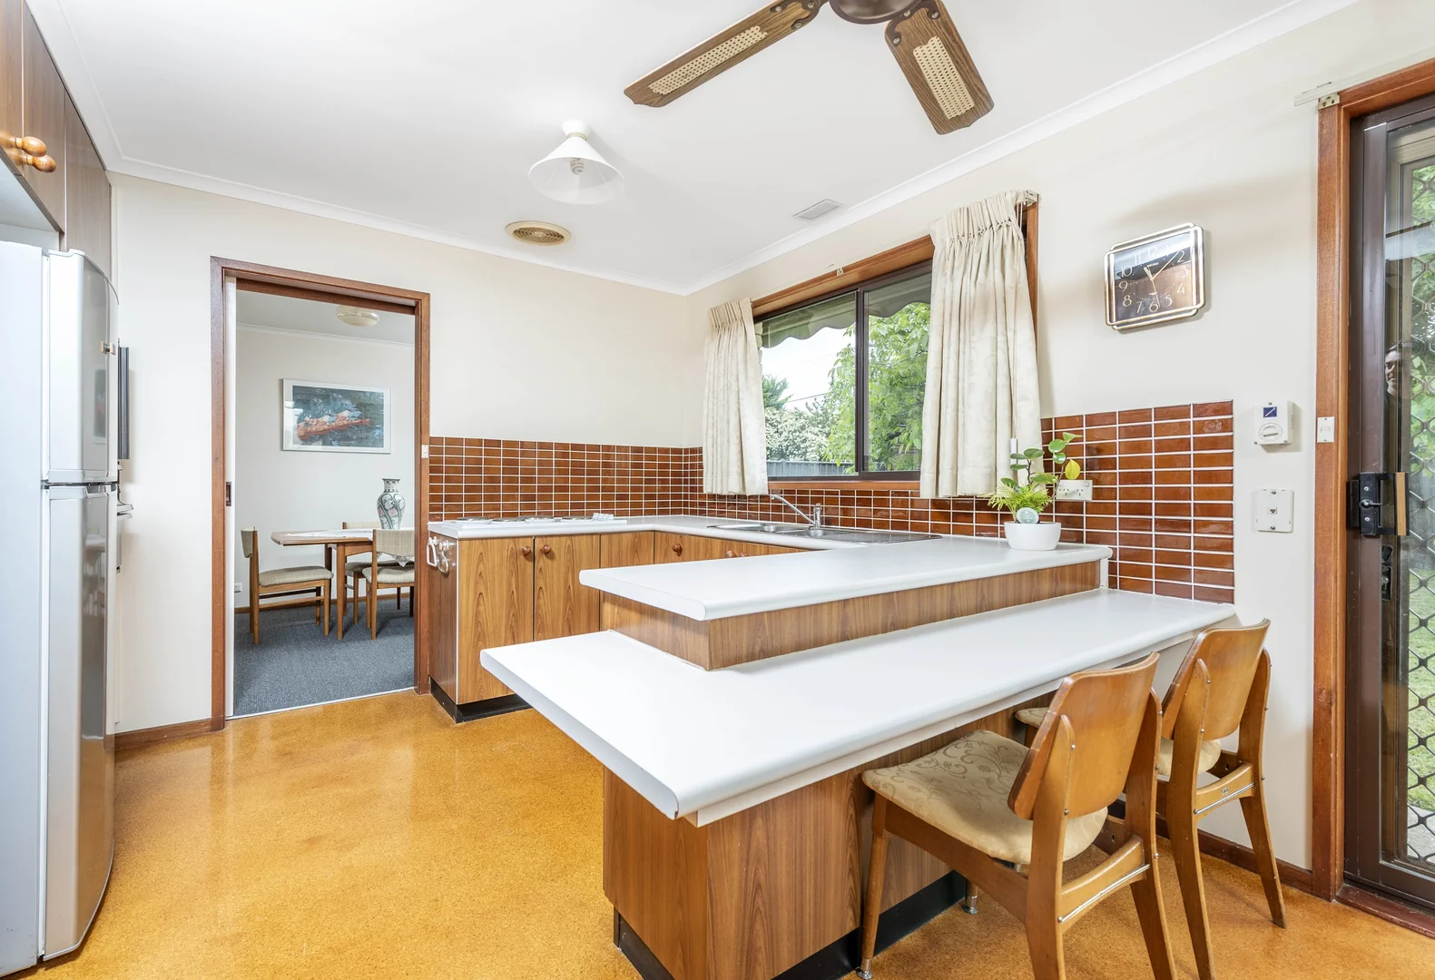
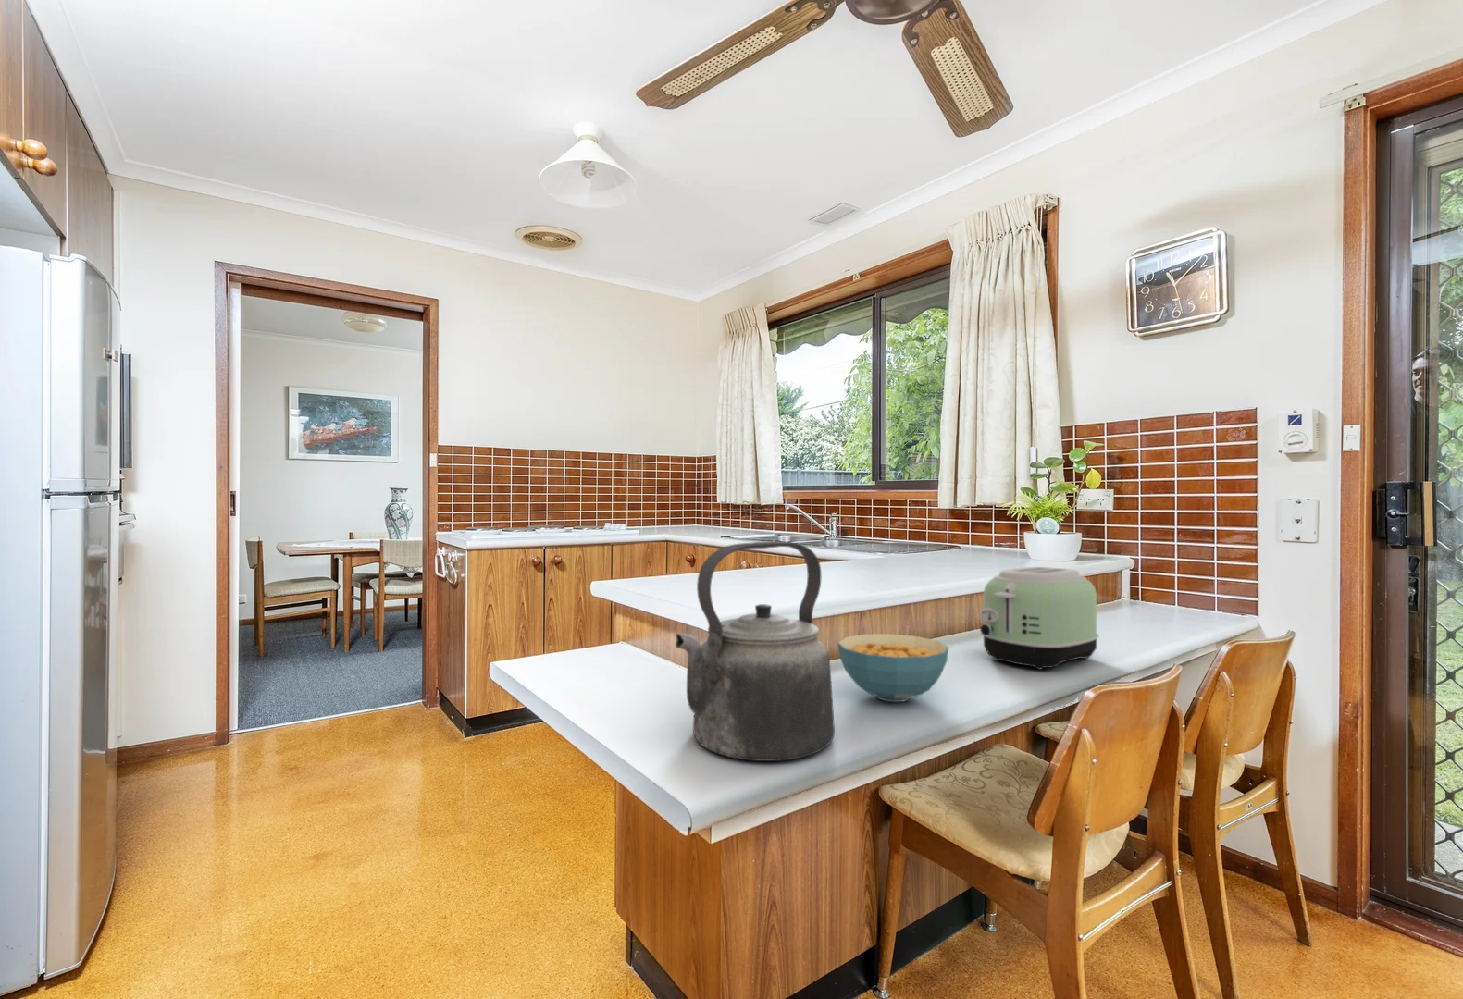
+ kettle (753, 641)
+ cereal bowl (892, 670)
+ toaster (1036, 615)
